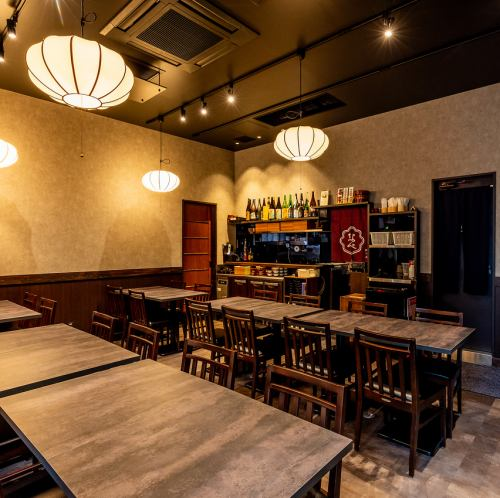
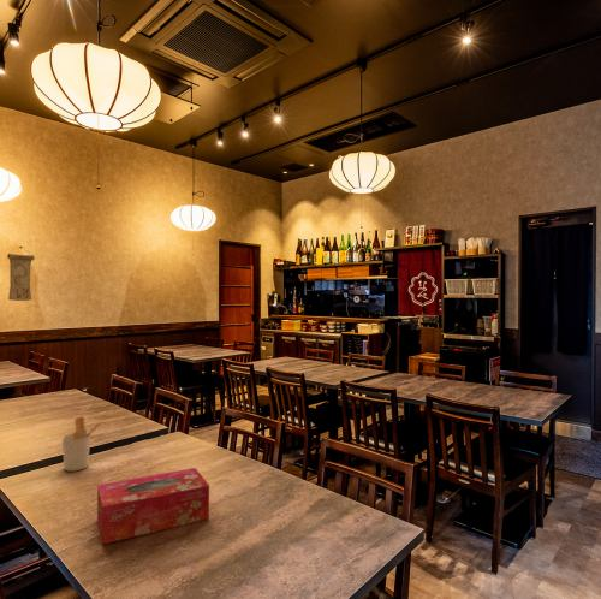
+ wall scroll (20, 273)
+ utensil holder (83, 443)
+ tissue box (153, 502)
